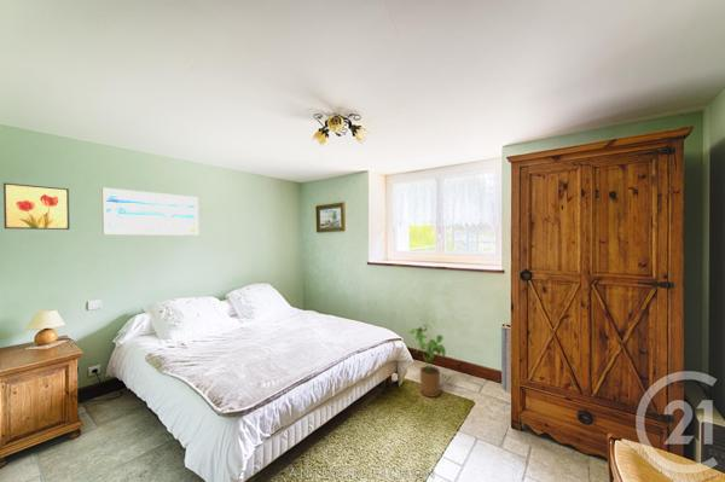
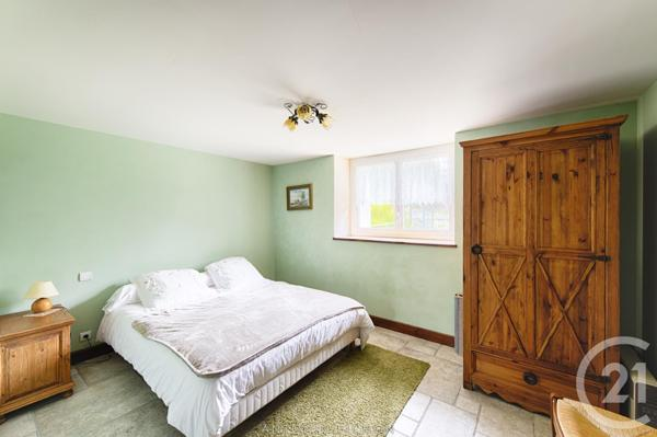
- house plant (430, 359)
- wall art (155, 214)
- wall art (37, 207)
